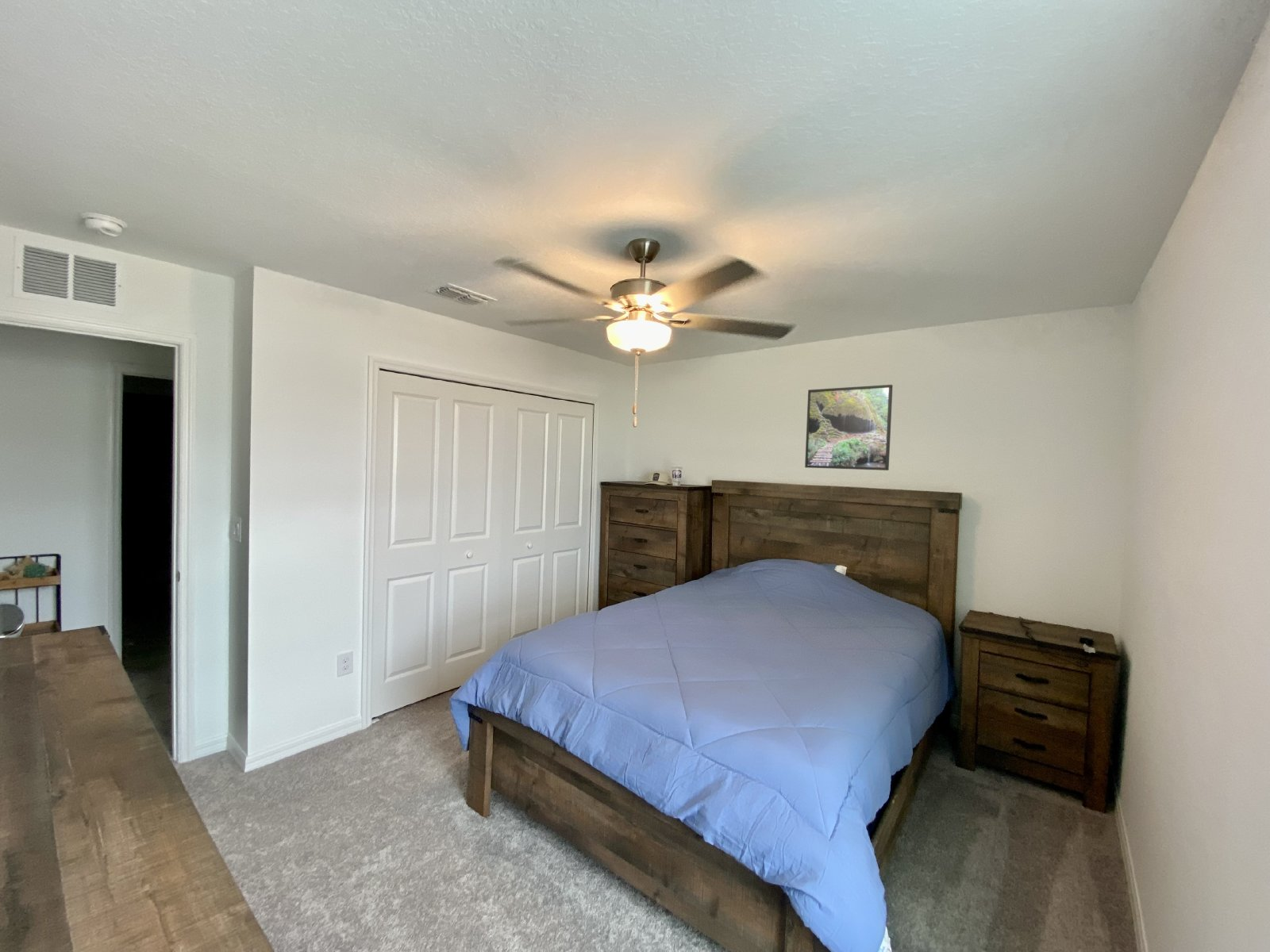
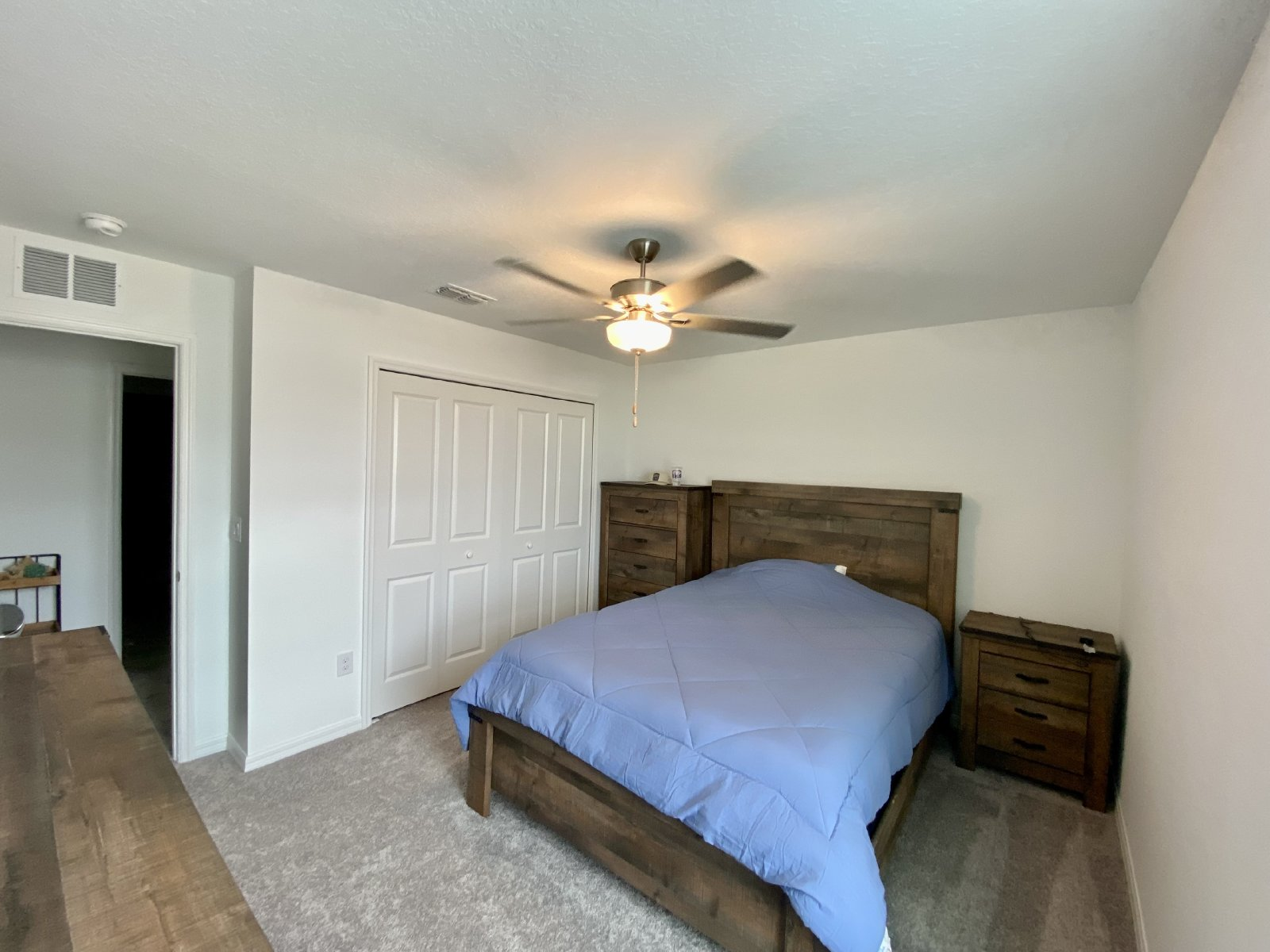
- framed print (846, 428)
